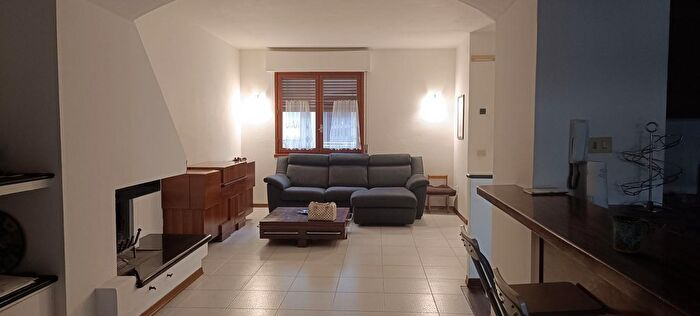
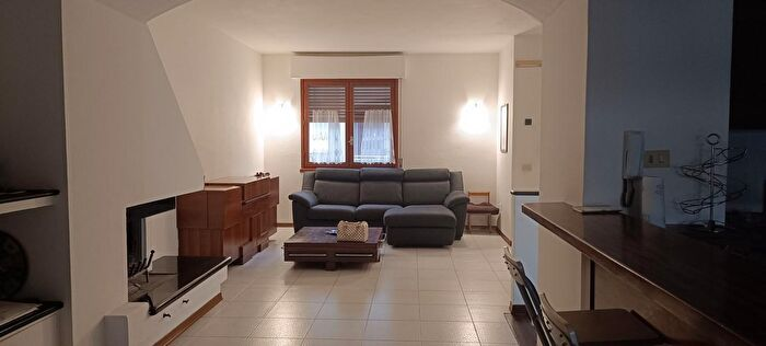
- mug (630, 234)
